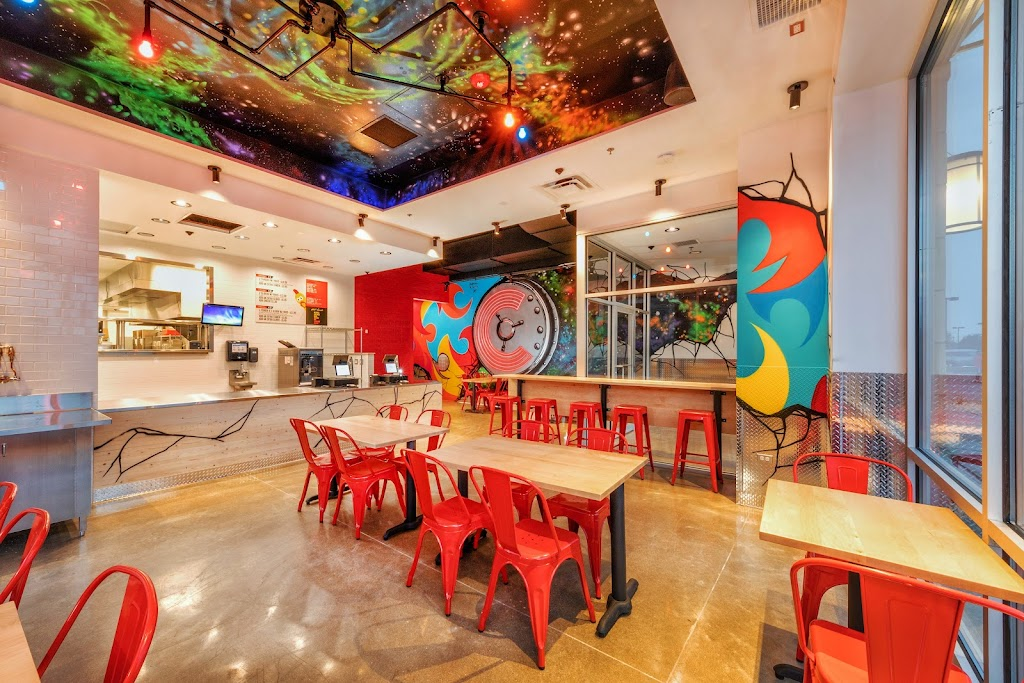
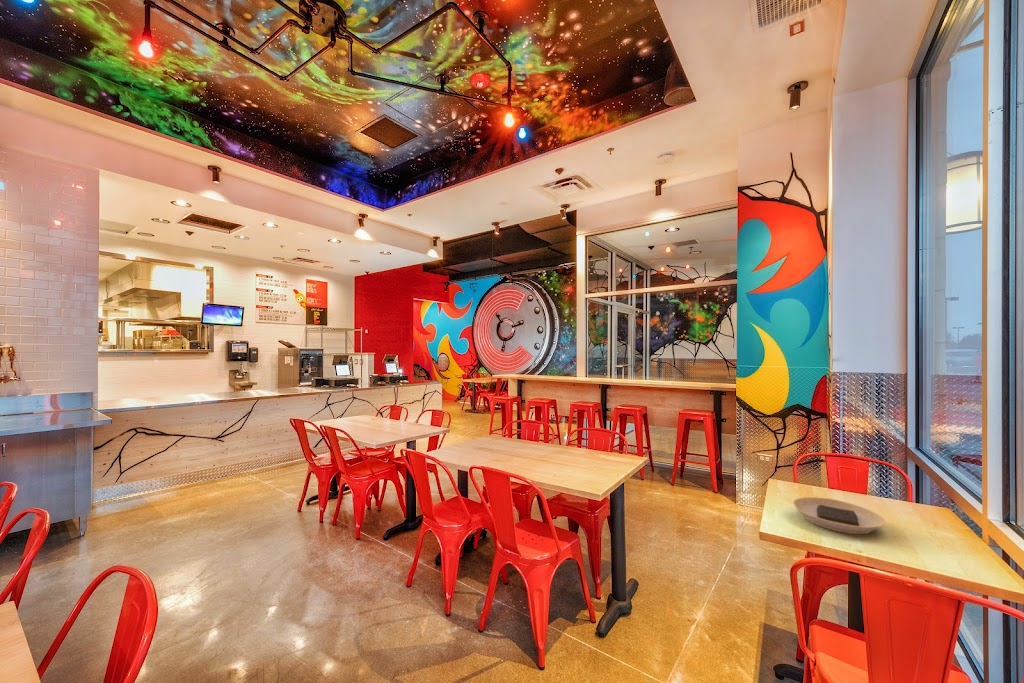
+ plate (836, 516)
